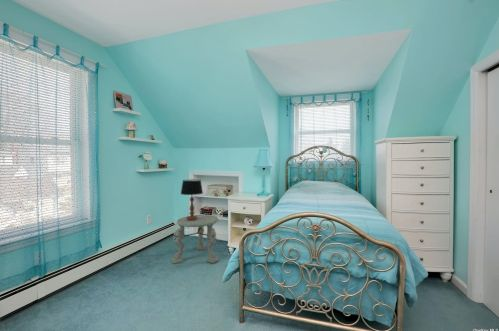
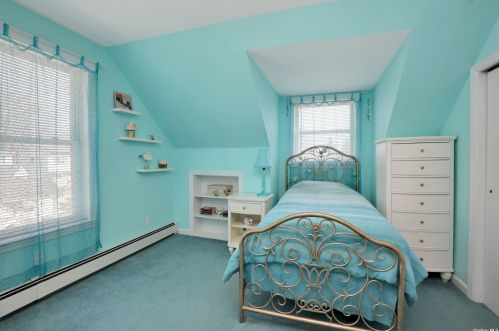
- side table (199, 238)
- table lamp (191, 199)
